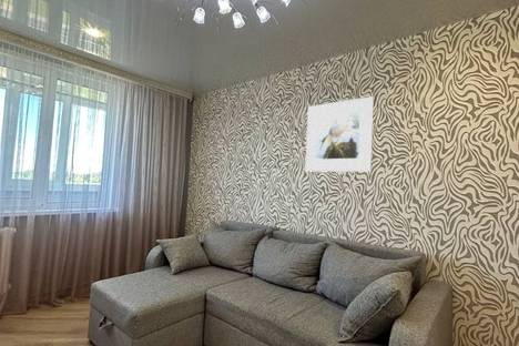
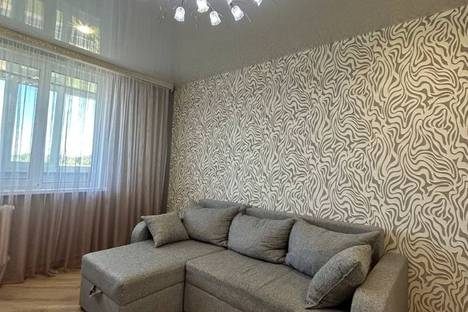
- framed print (337, 136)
